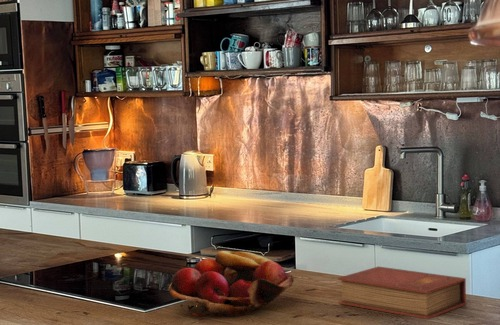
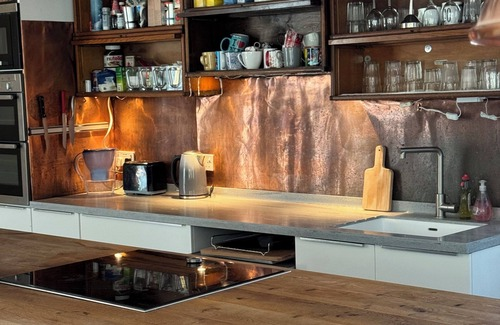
- book (401, 291)
- fruit basket (231, 280)
